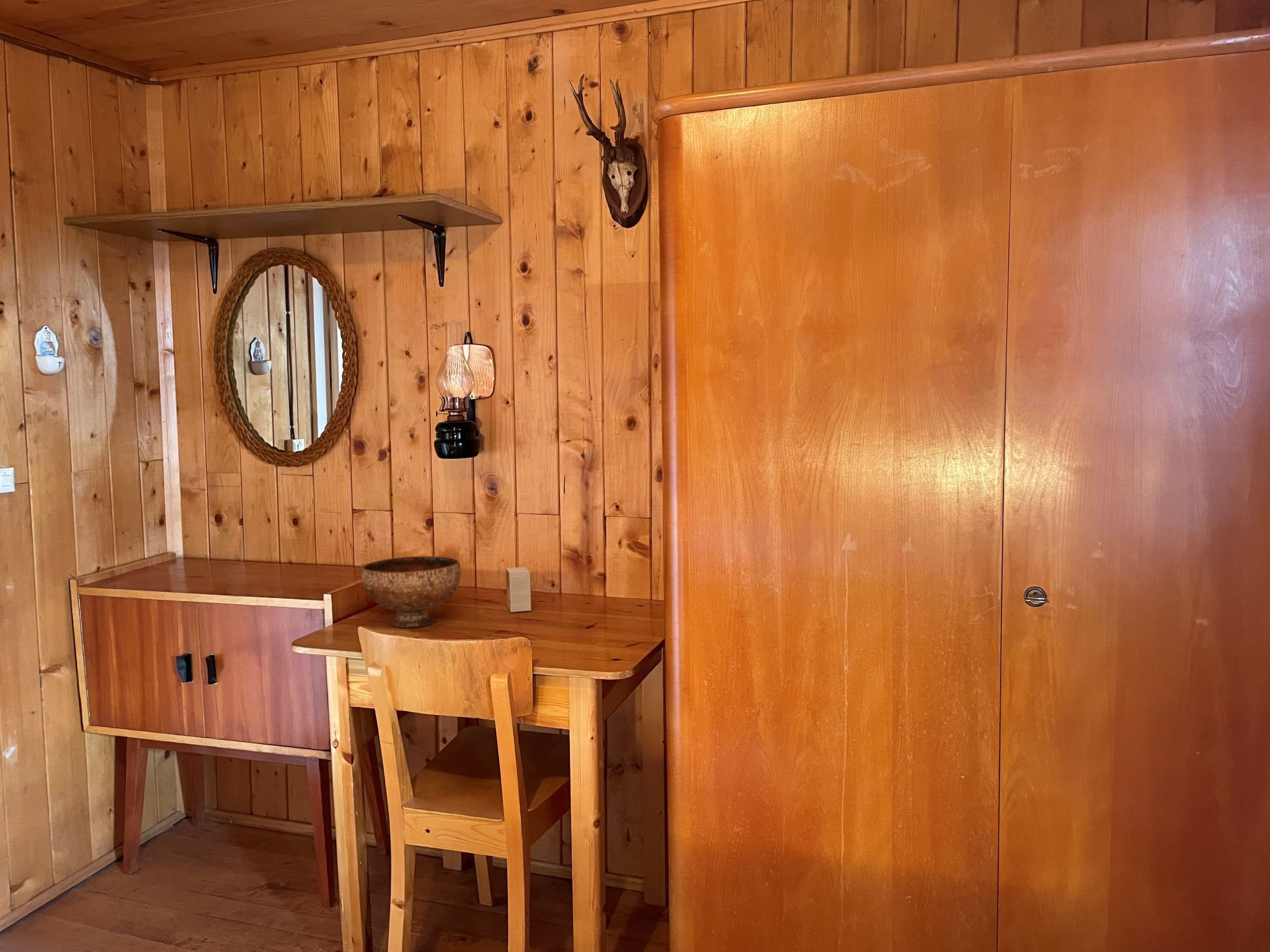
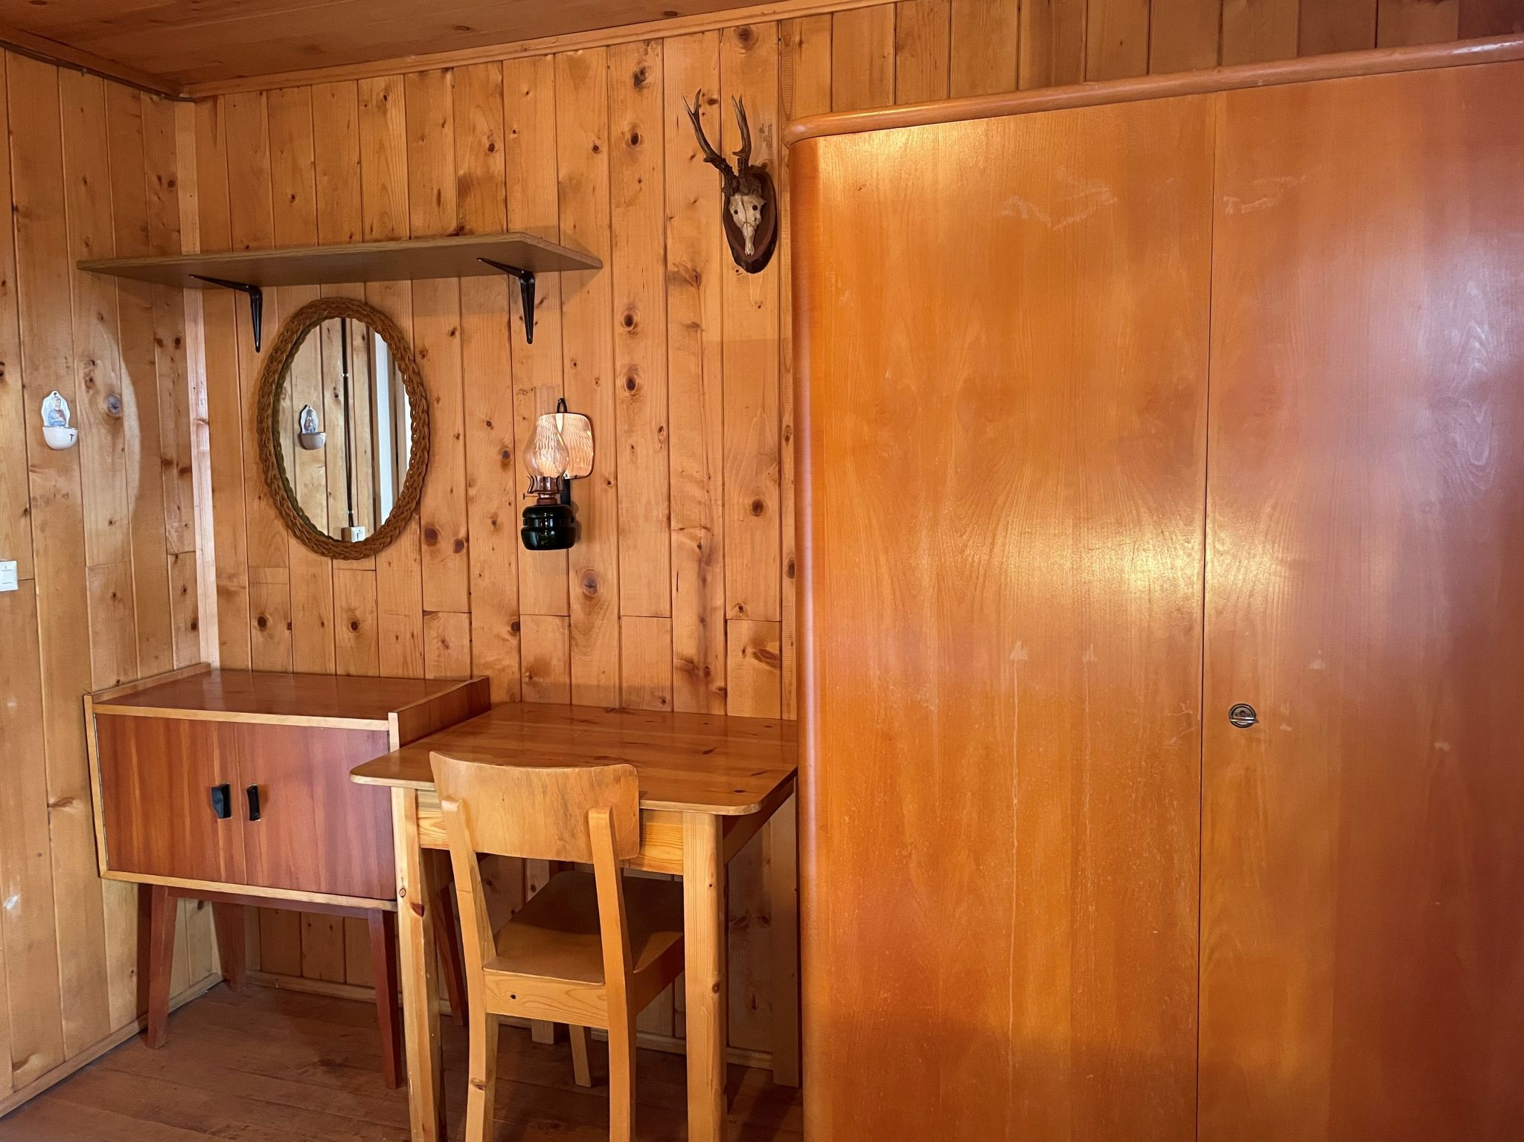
- bowl (412, 593)
- small box (518, 589)
